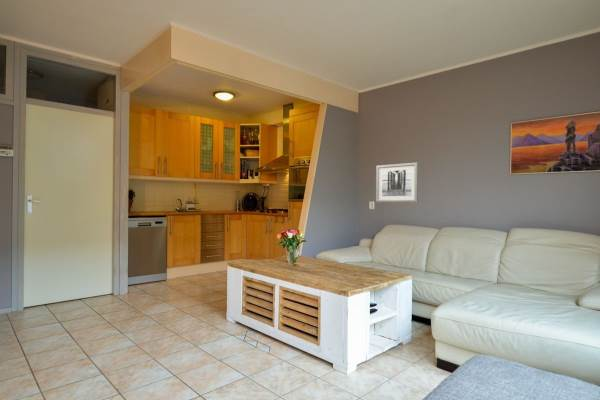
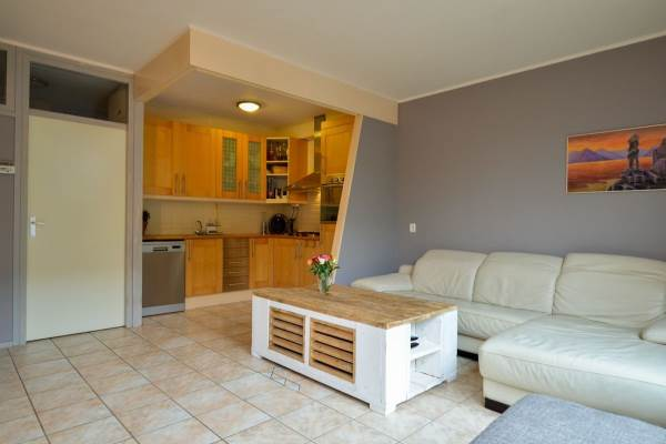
- wall art (396, 183)
